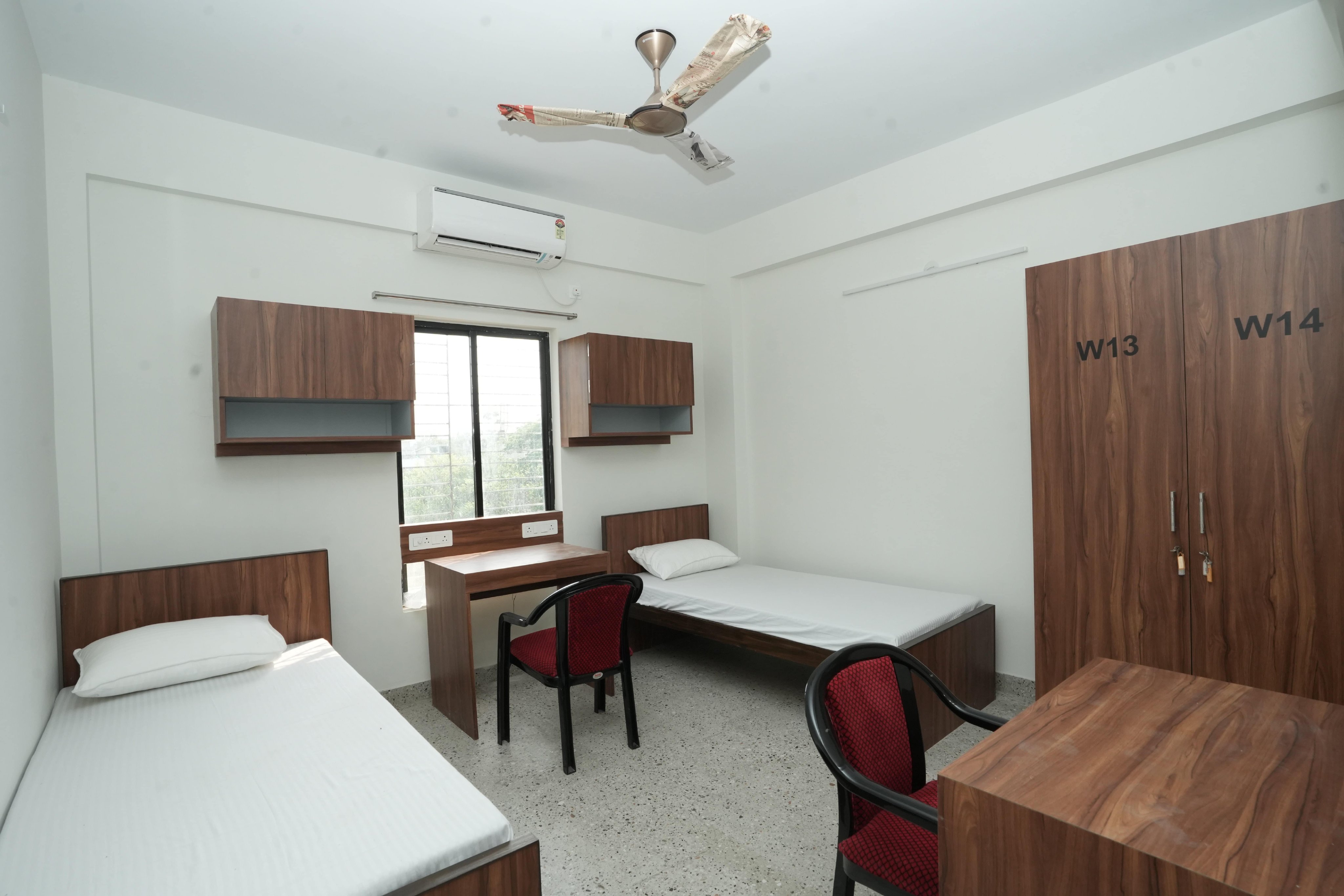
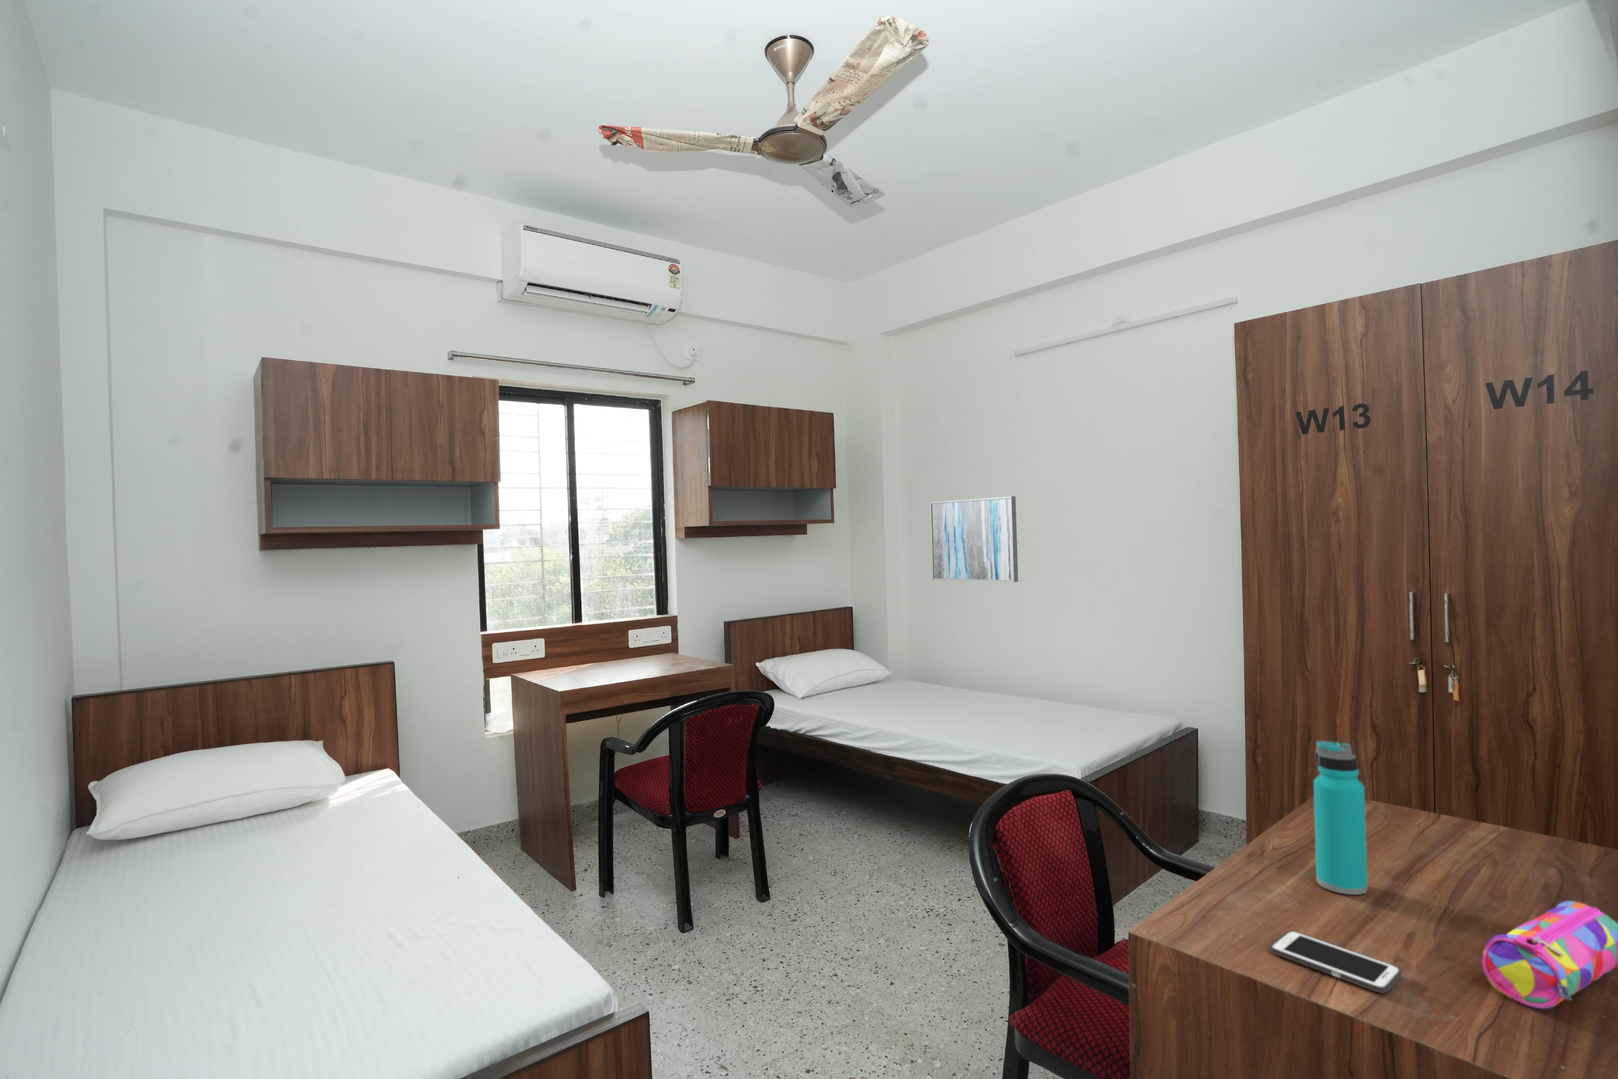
+ wall art (972, 540)
+ pencil case (1557, 951)
+ water bottle (1340, 814)
+ cell phone (1334, 960)
